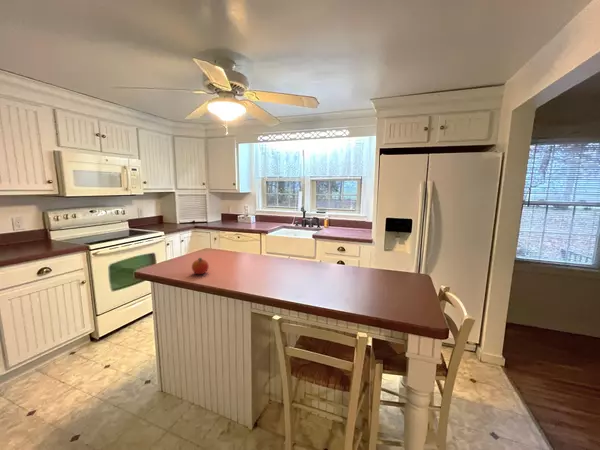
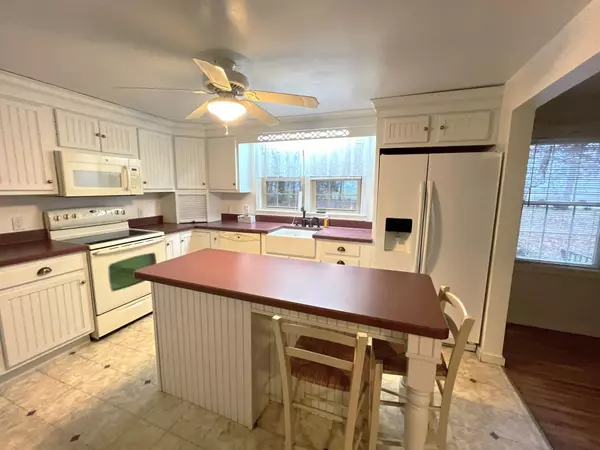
- fruit (200, 265)
